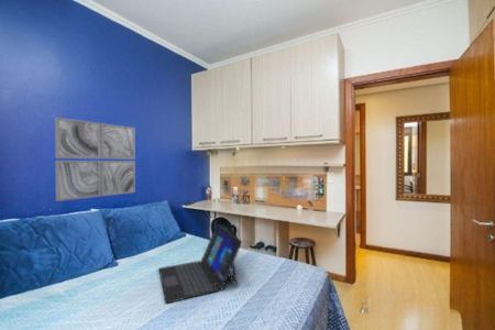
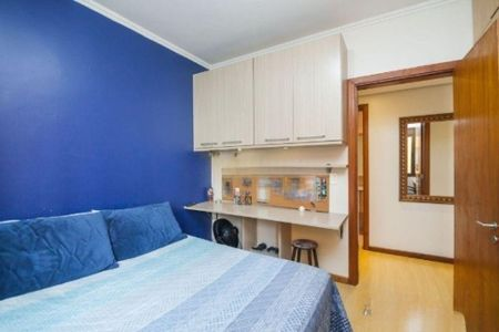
- wall art (100, 161)
- laptop (198, 261)
